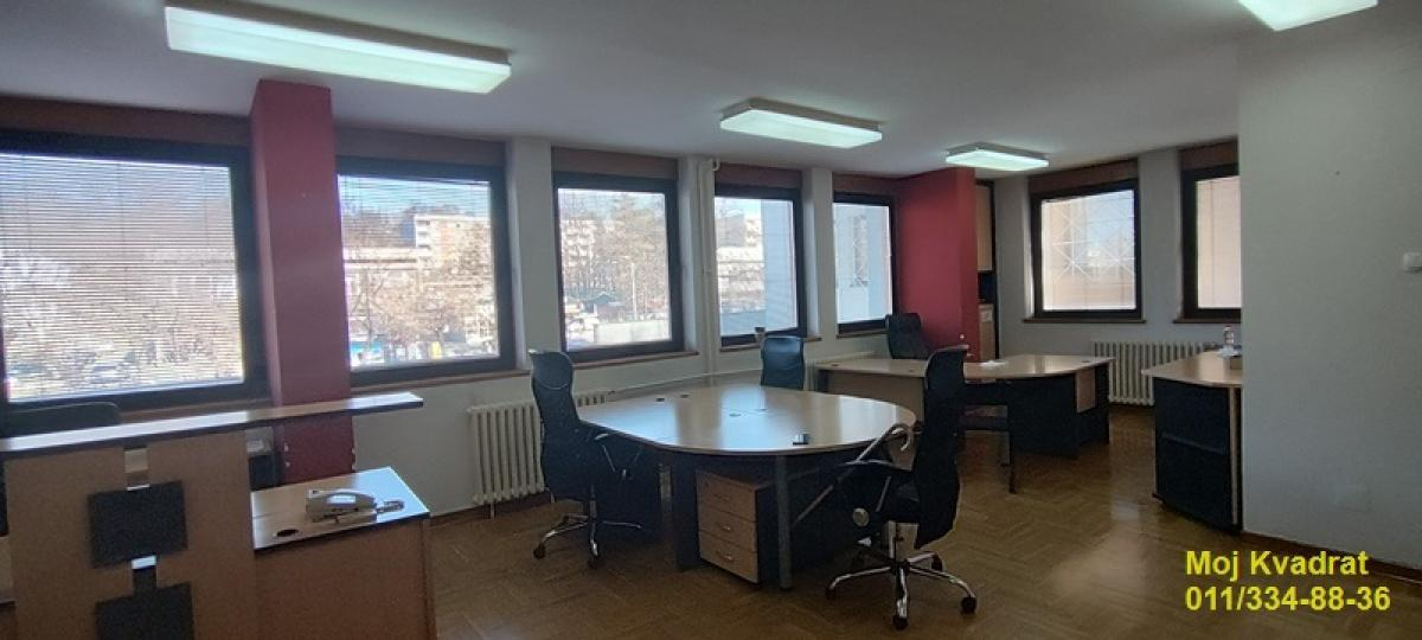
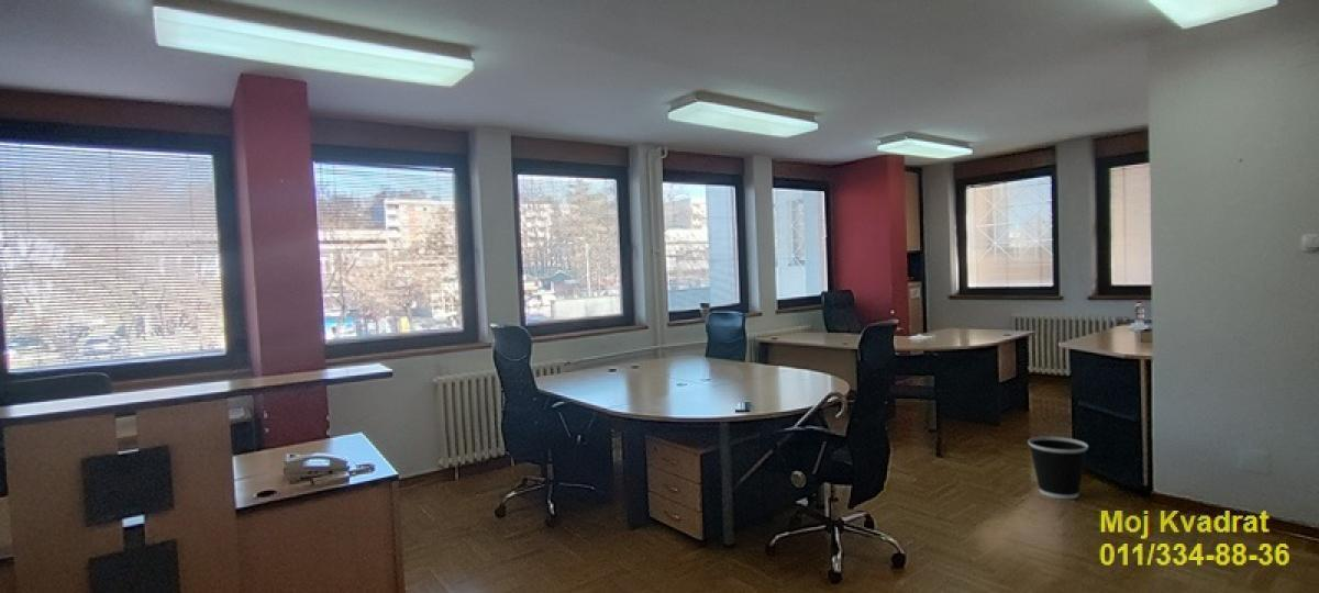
+ wastebasket (1057, 468)
